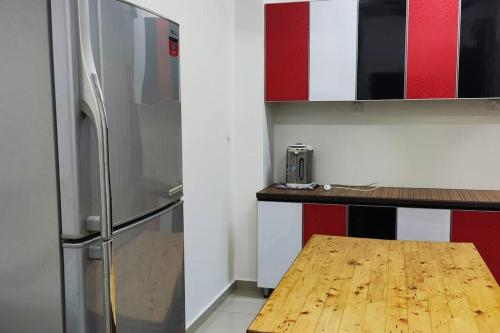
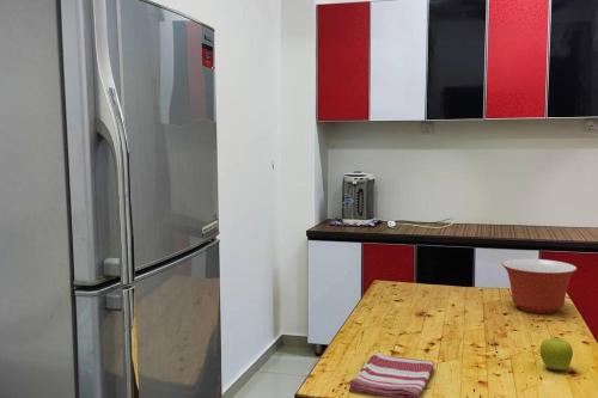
+ mixing bowl (538, 287)
+ dish towel (393, 374)
+ fruit (555, 353)
